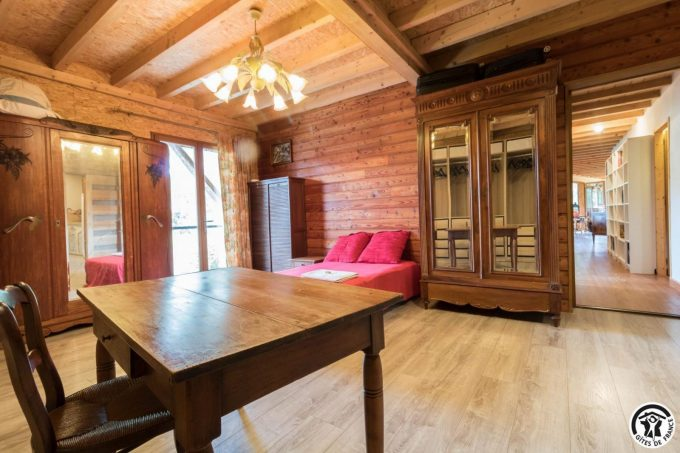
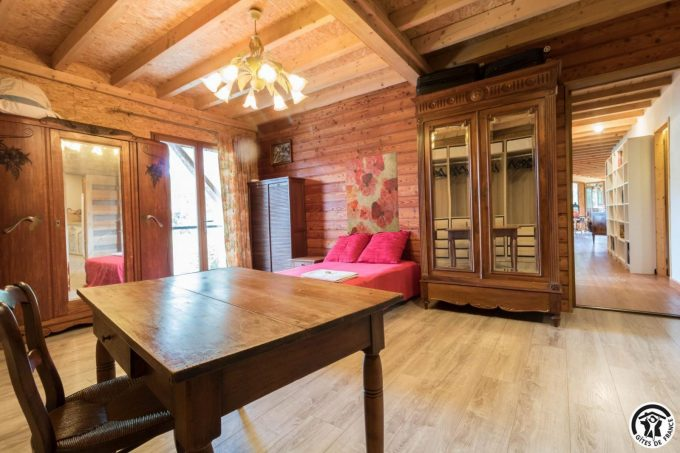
+ wall art (371, 195)
